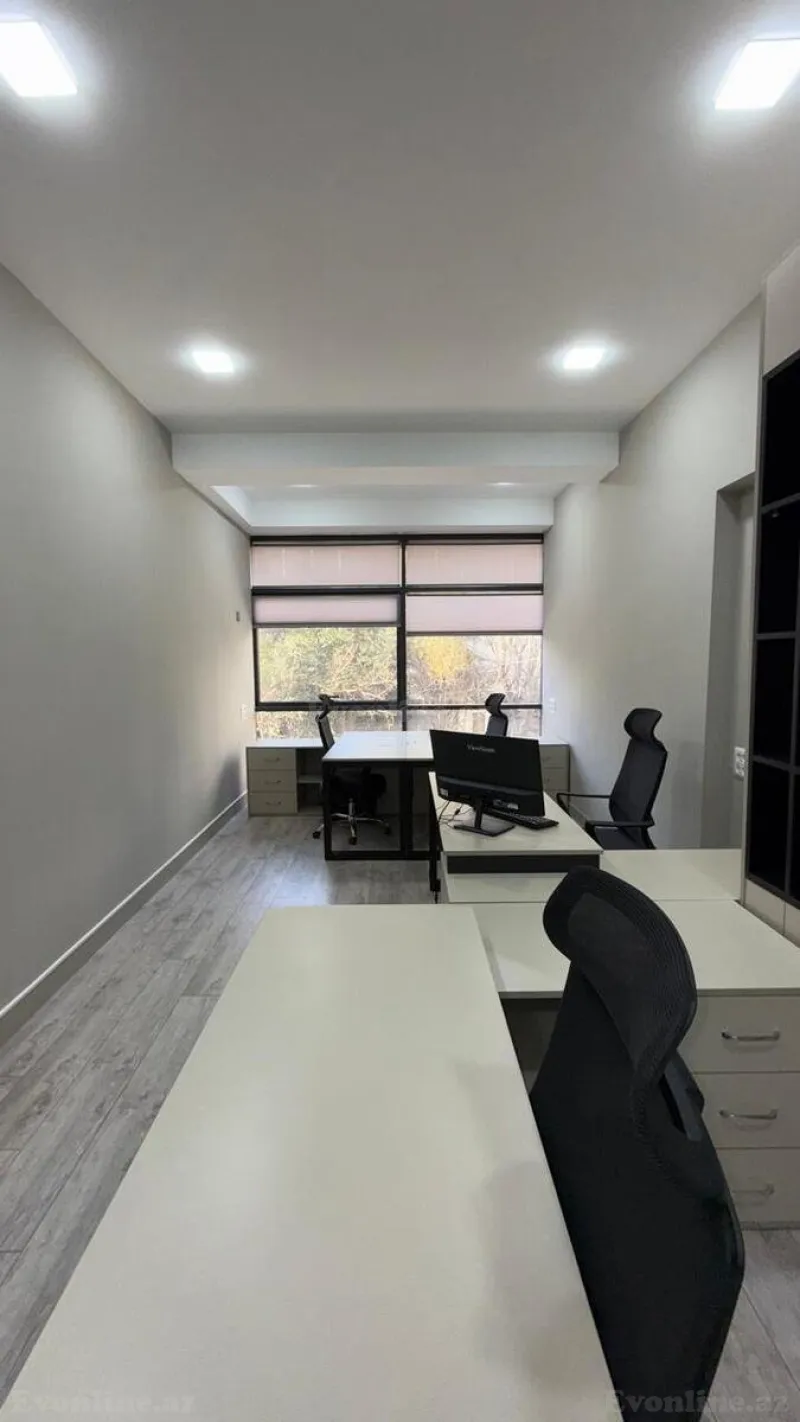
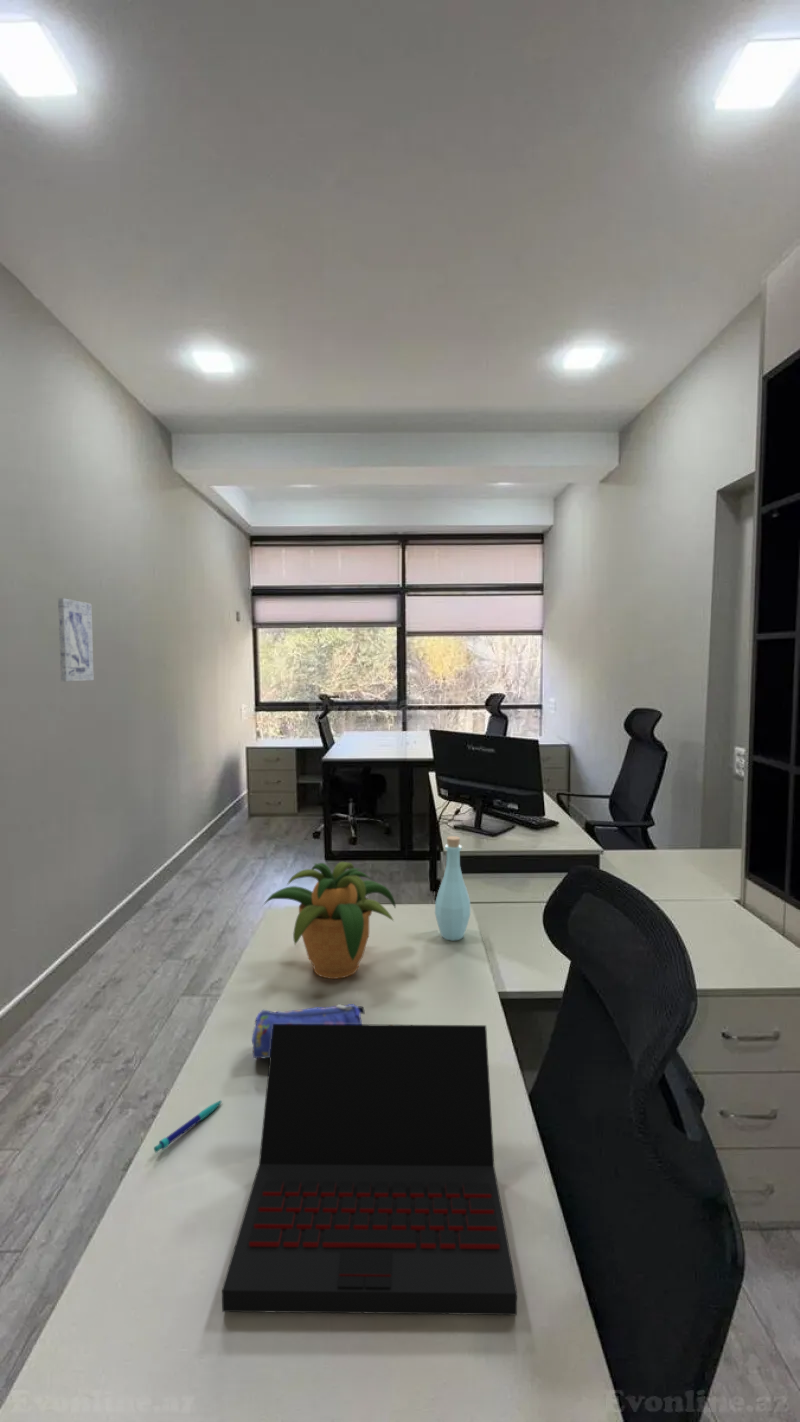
+ wall art (76, 641)
+ pen (191, 1123)
+ pencil case (309, 1023)
+ potted plant (327, 912)
+ bottle (452, 887)
+ laptop (375, 1140)
